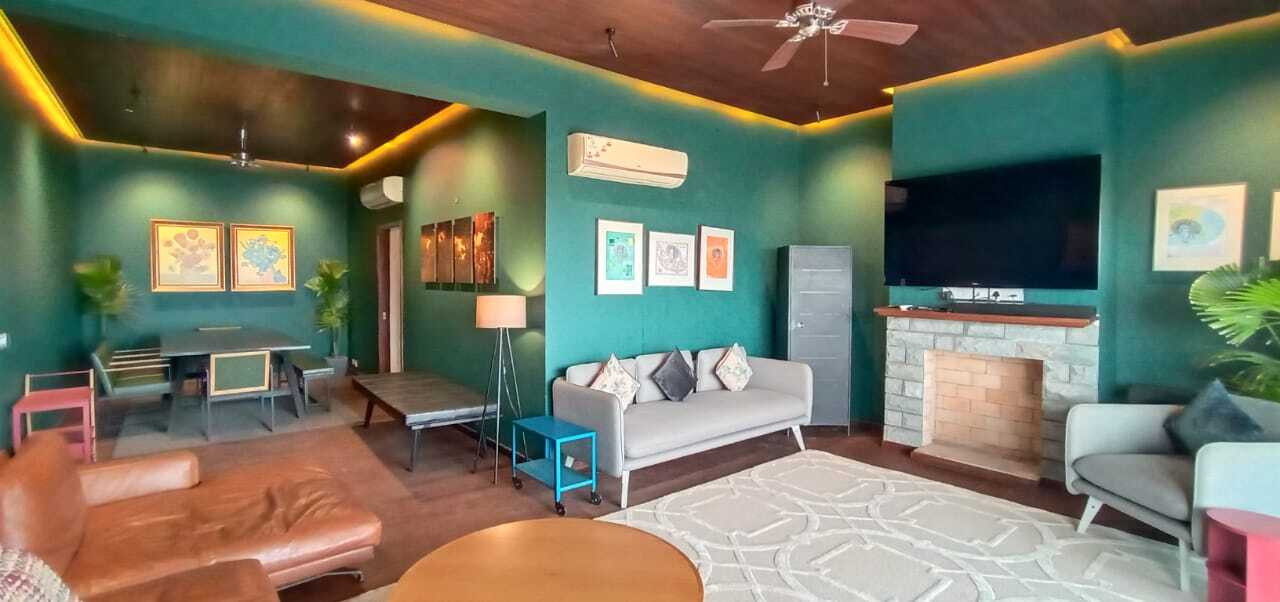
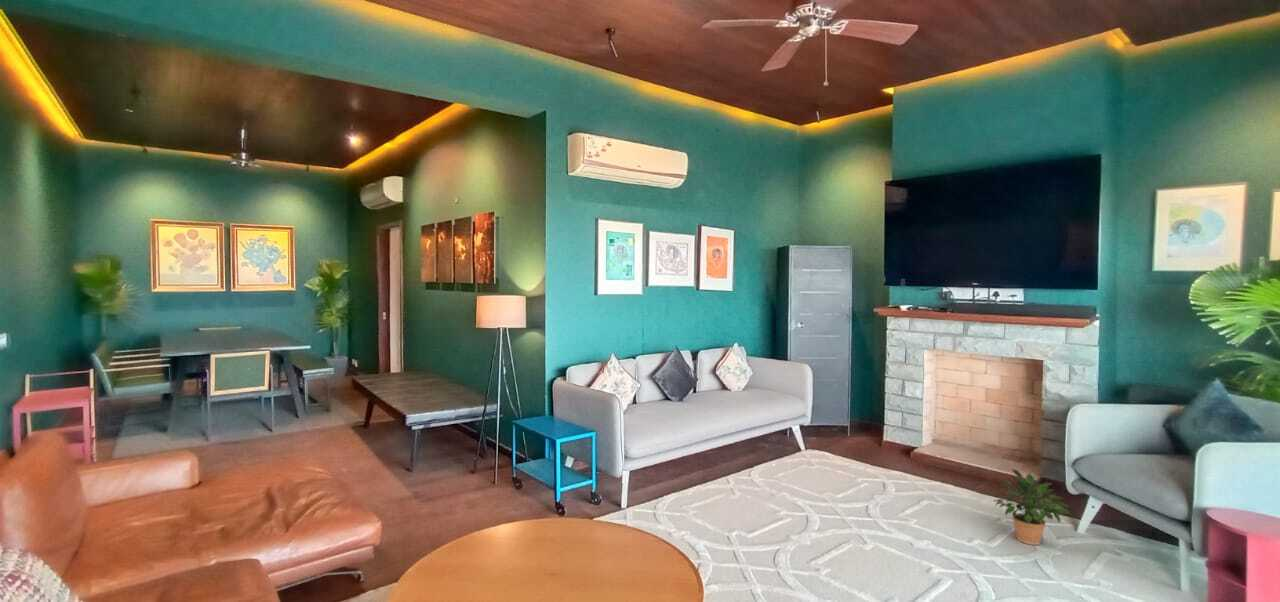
+ potted plant (1033, 509)
